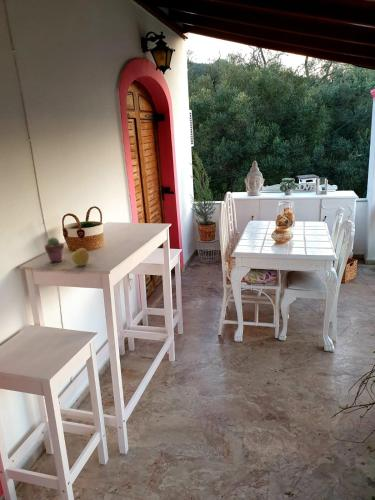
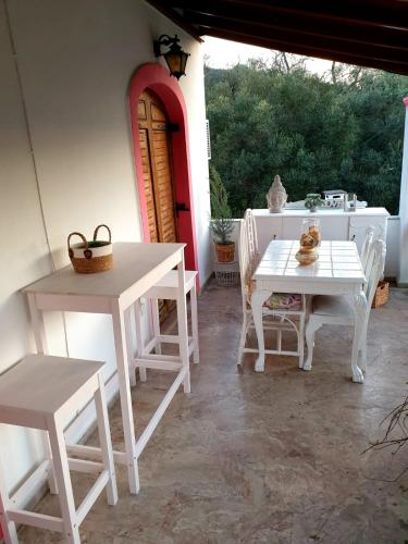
- apple (80, 256)
- potted succulent (54, 249)
